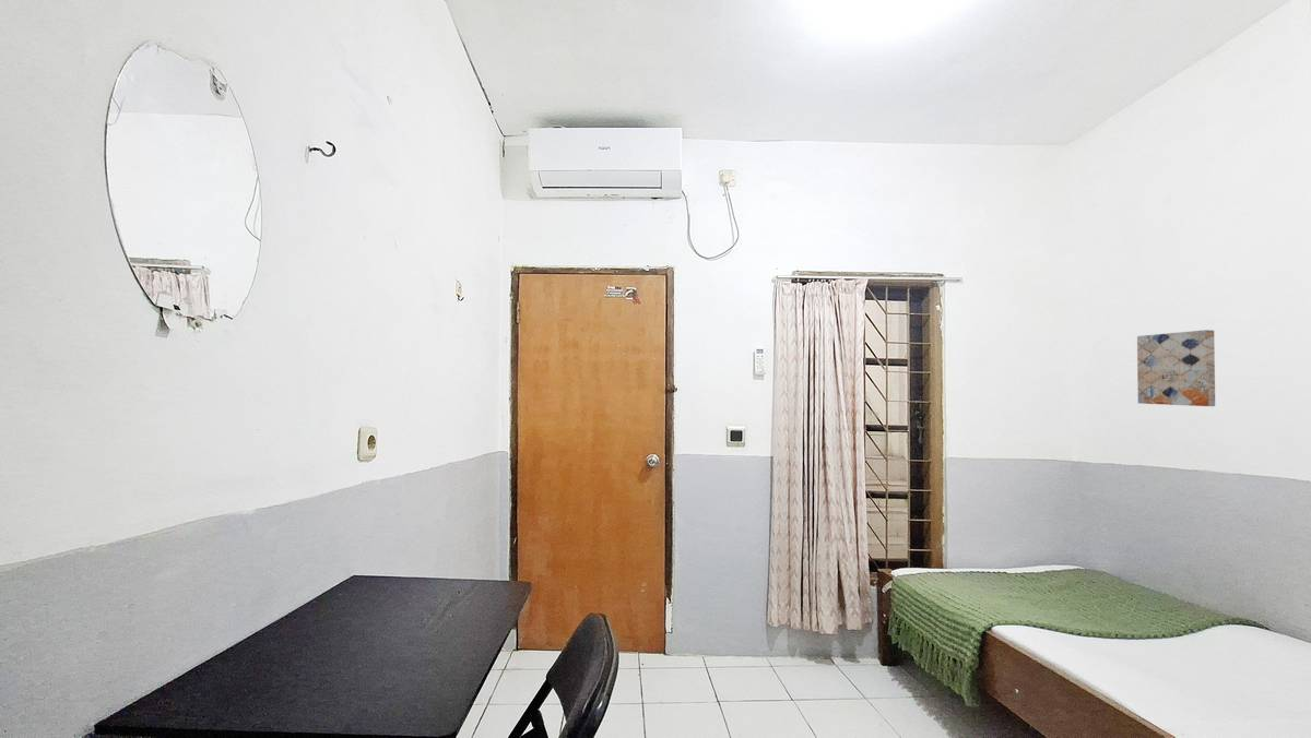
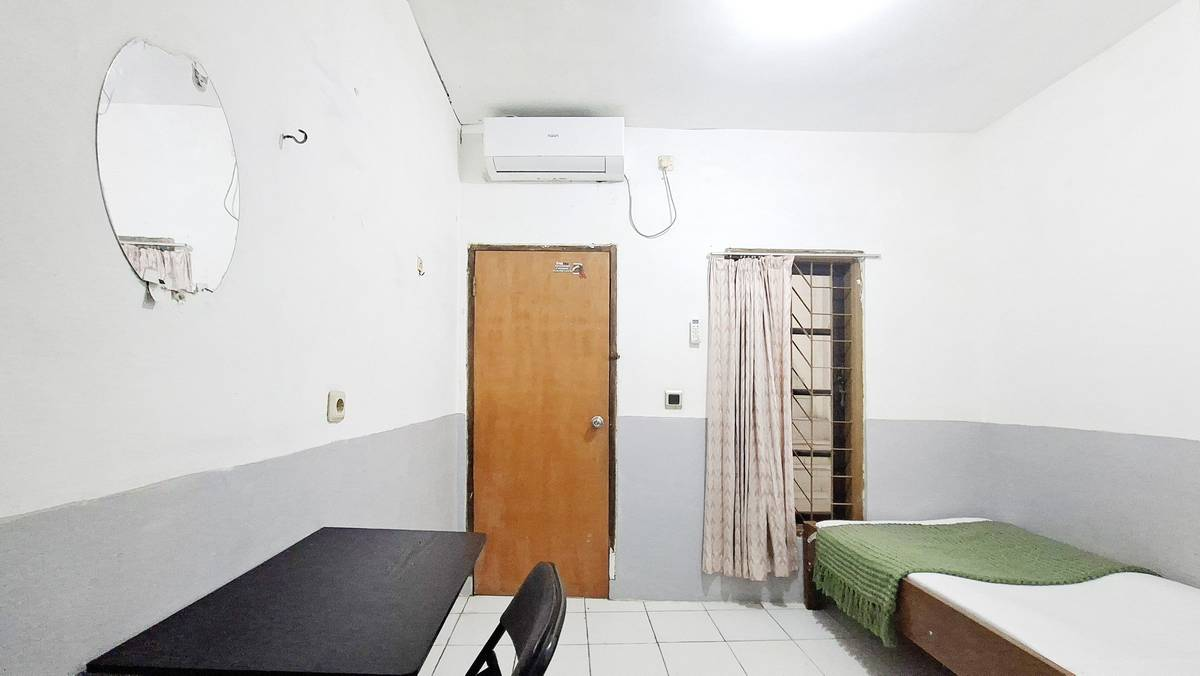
- wall art (1173, 369)
